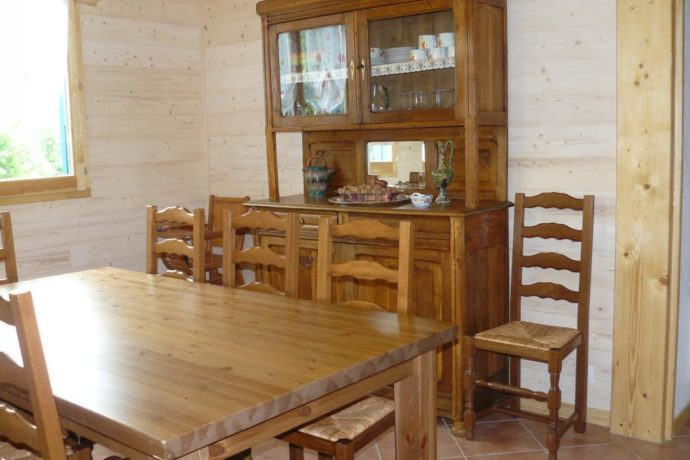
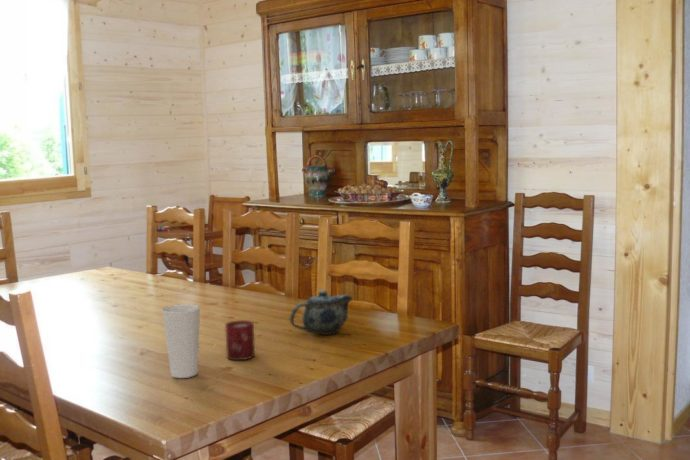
+ chinaware (321, 311)
+ cup (182, 341)
+ cup (241, 341)
